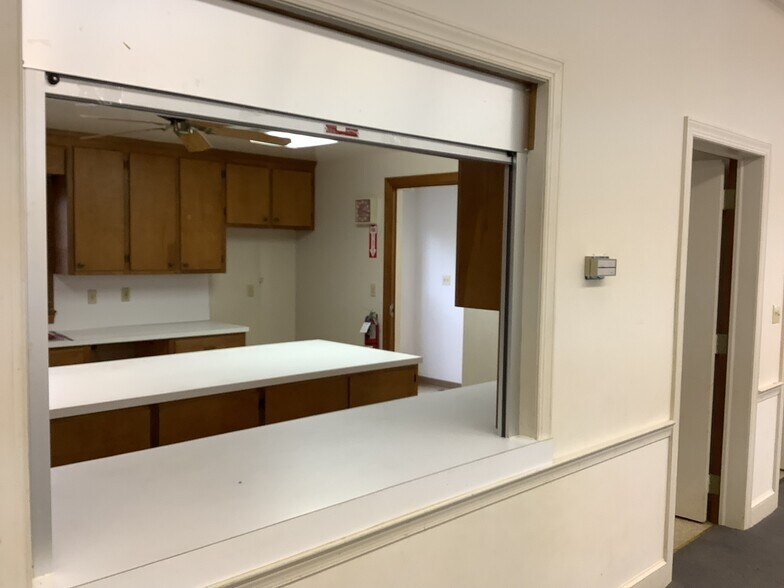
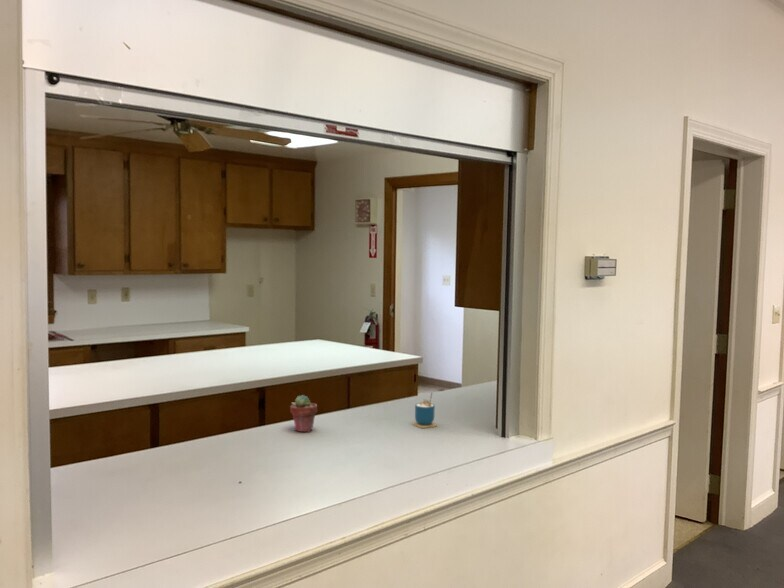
+ cup (424, 408)
+ potted succulent (303, 412)
